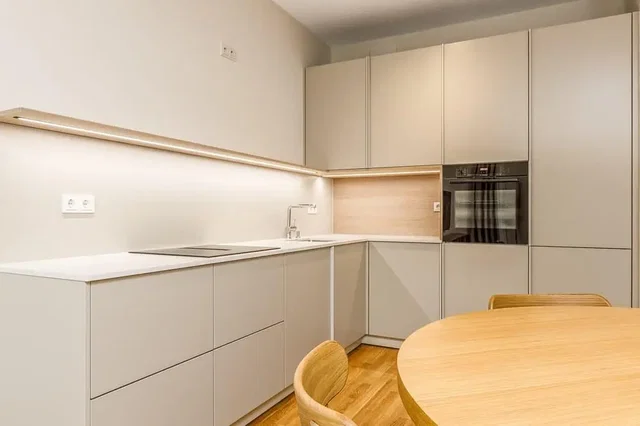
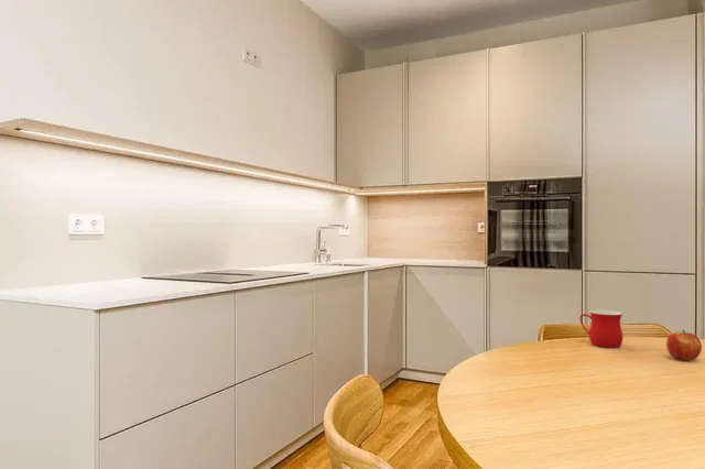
+ apple (683, 343)
+ mug (600, 328)
